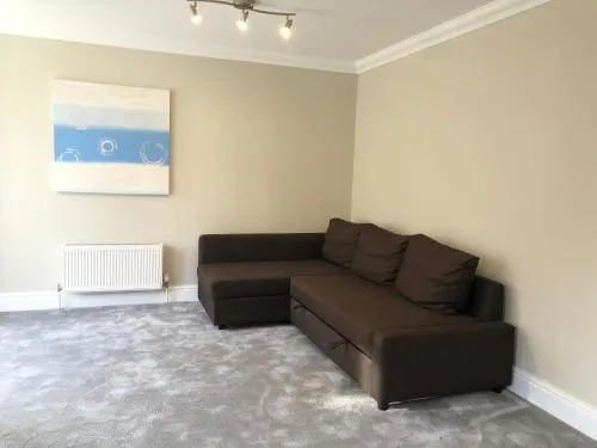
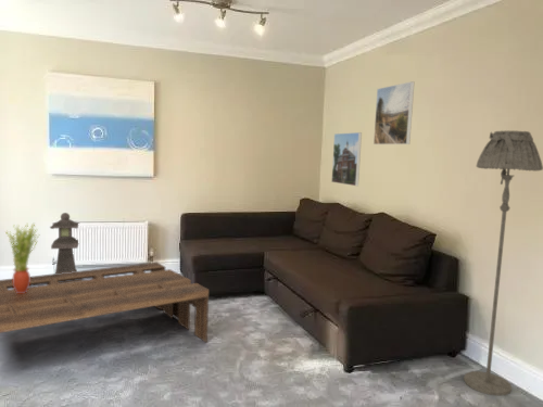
+ floor lamp (498, 262)
+ lantern (65, 249)
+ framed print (345, 158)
+ potted plant (23, 256)
+ coffee table (86, 313)
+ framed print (392, 115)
